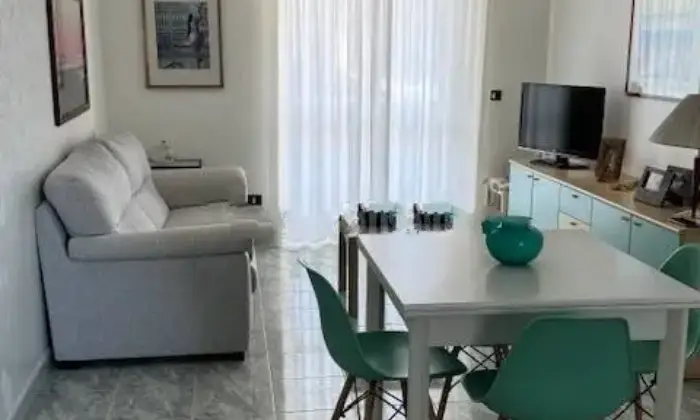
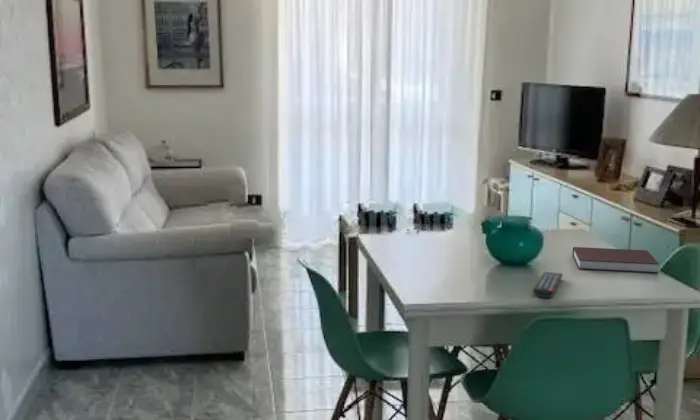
+ notebook (613, 259)
+ remote control (548, 283)
